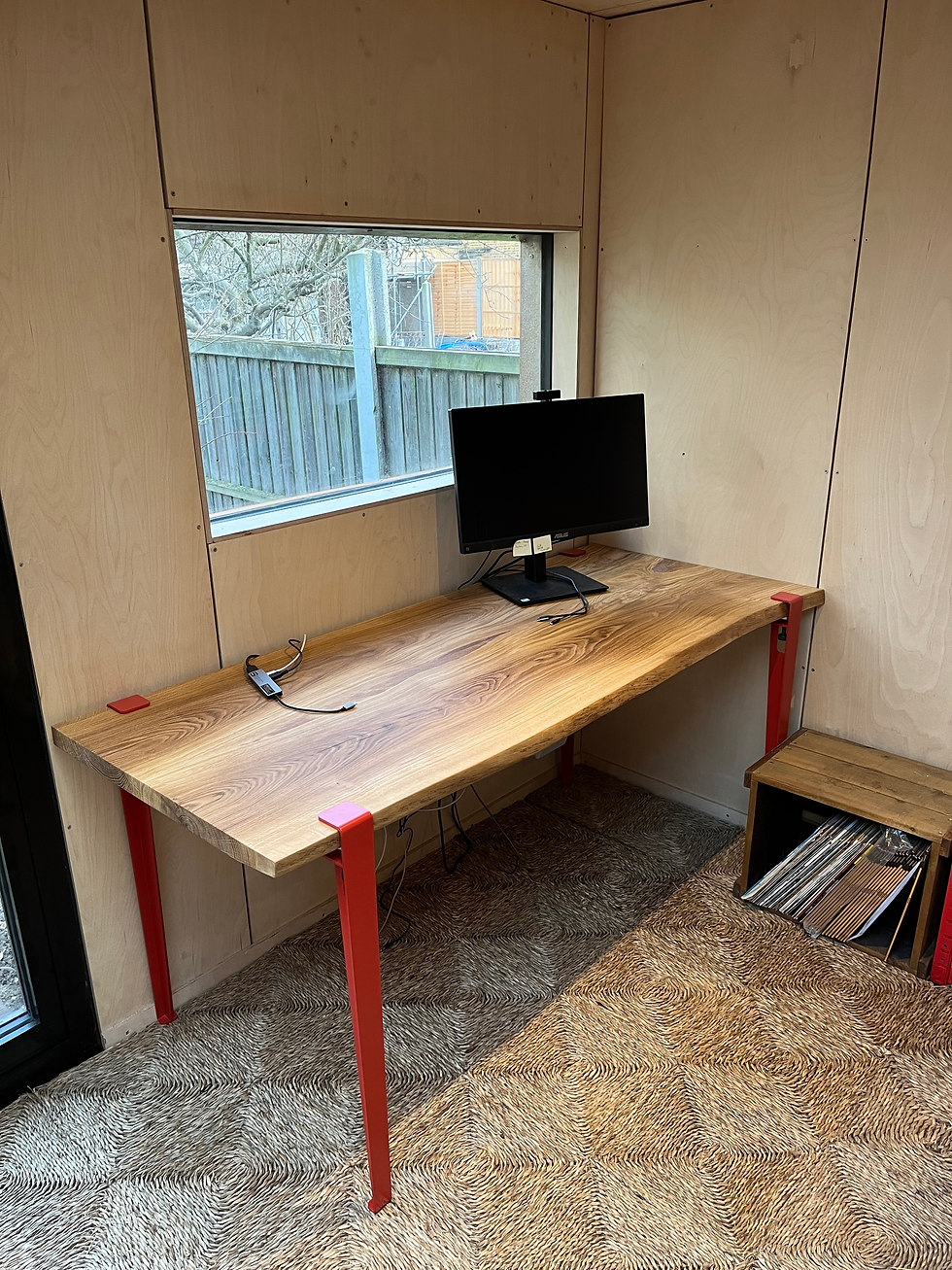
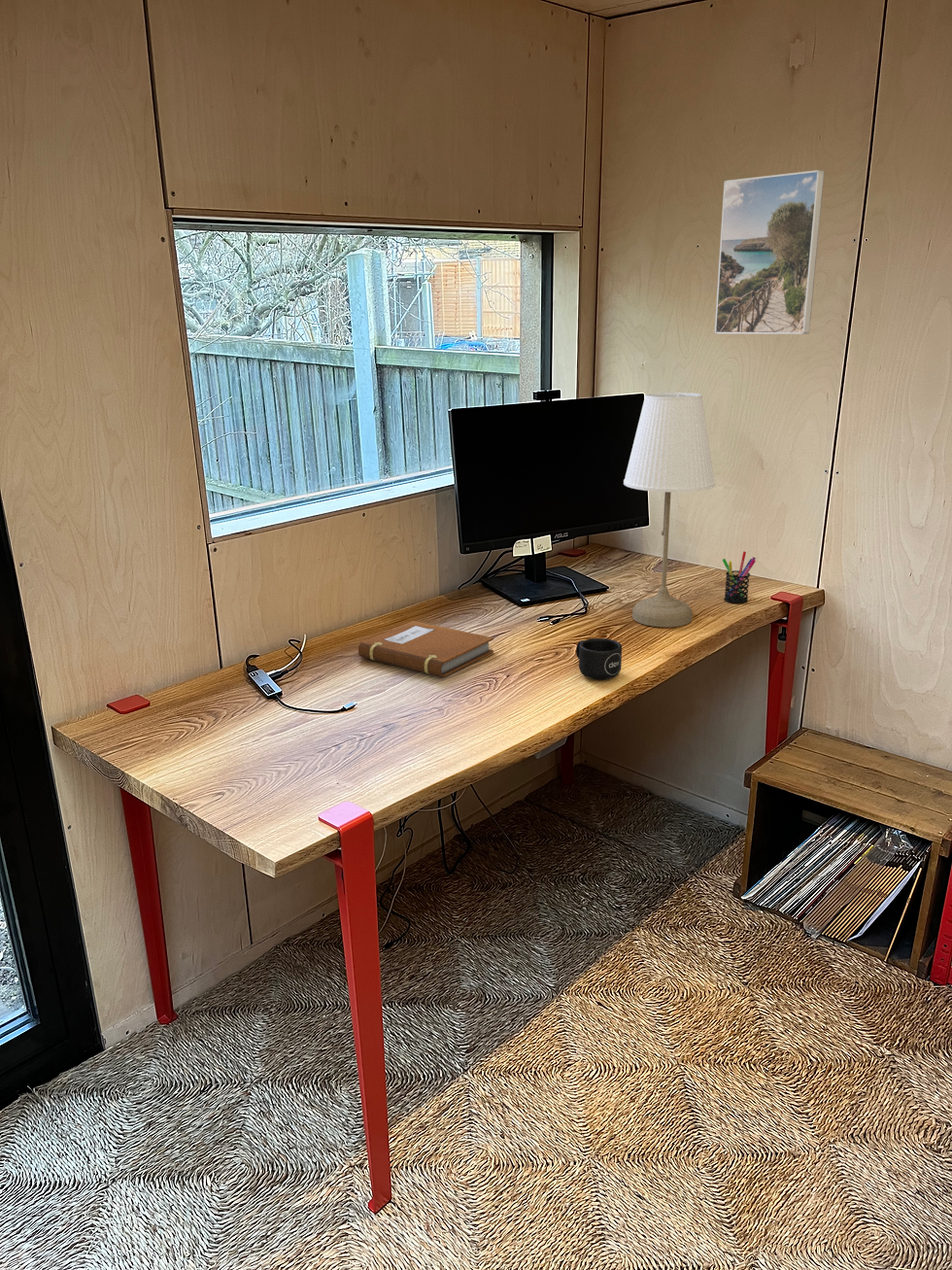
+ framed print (766, 257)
+ mug (595, 658)
+ notebook (424, 647)
+ desk lamp (667, 510)
+ pen holder (735, 576)
